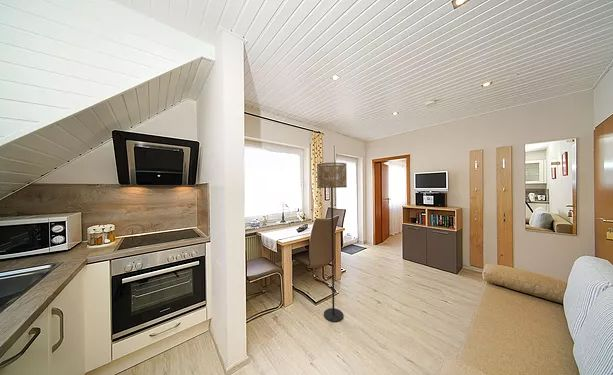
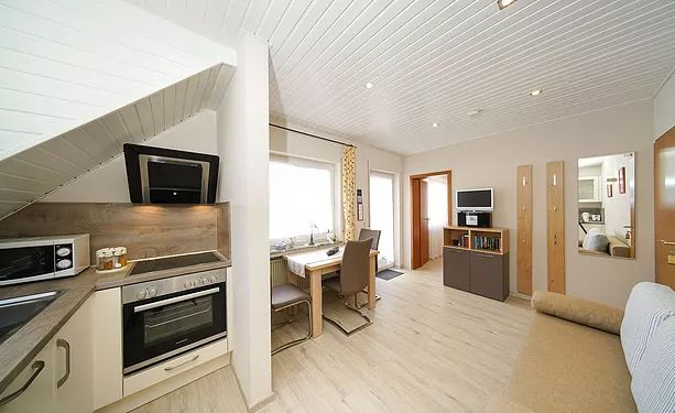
- floor lamp (332, 239)
